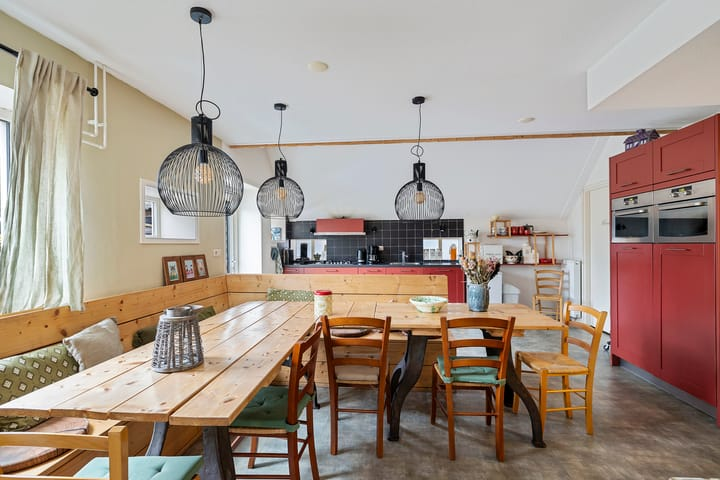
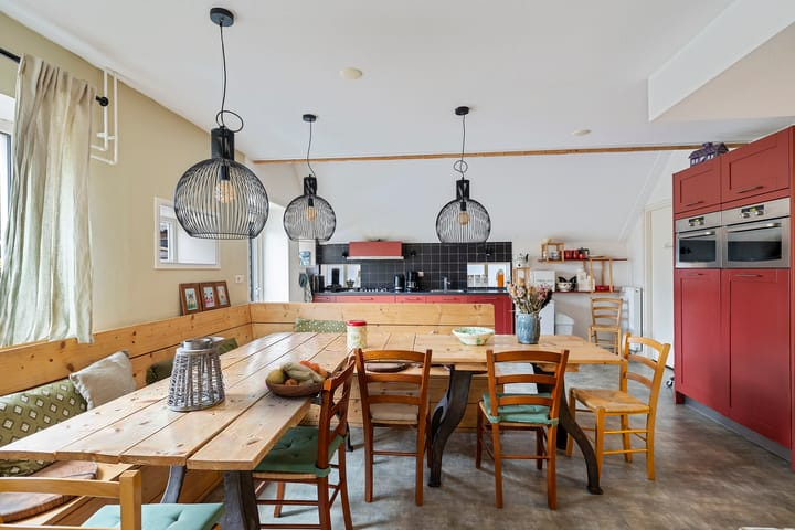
+ fruit bowl (300, 373)
